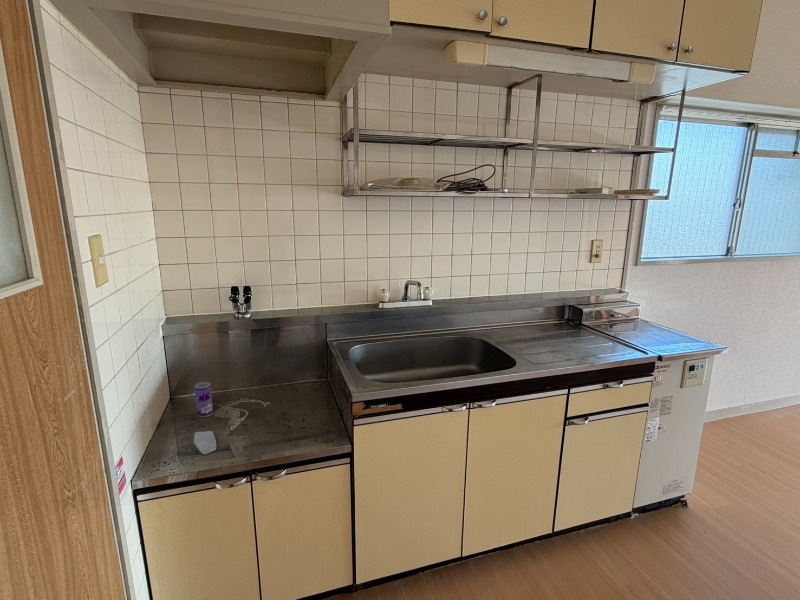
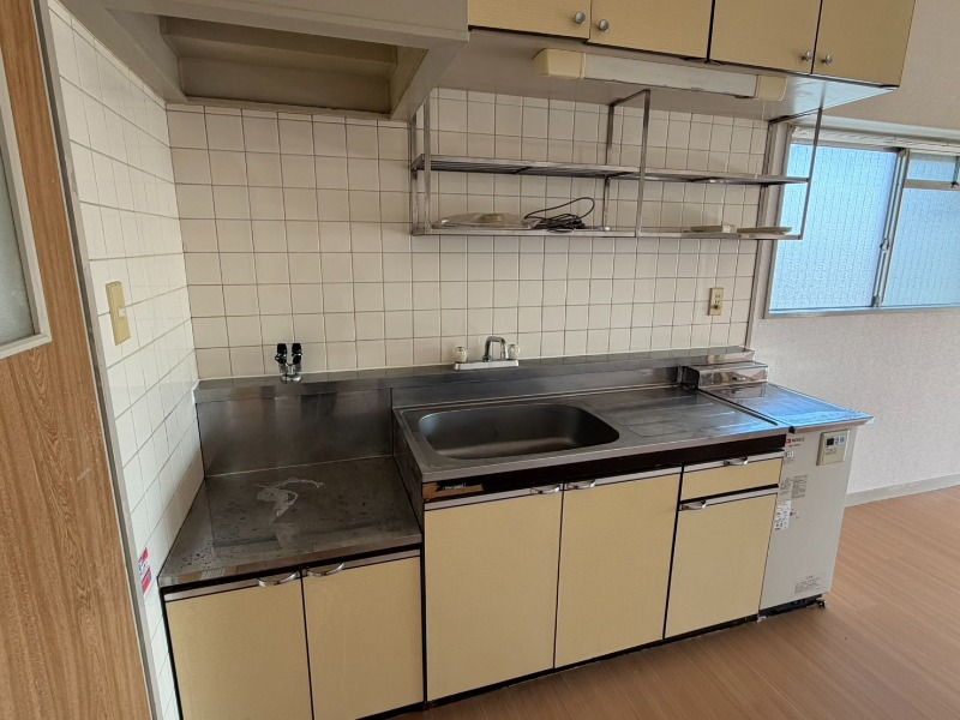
- soap bar (204, 441)
- beverage can (204, 399)
